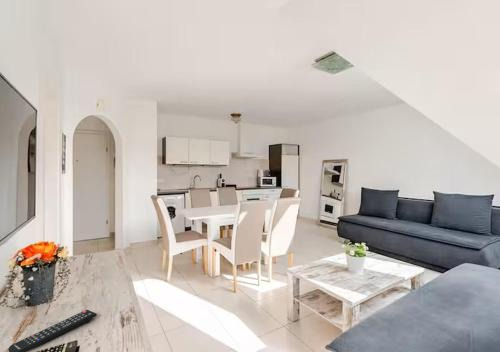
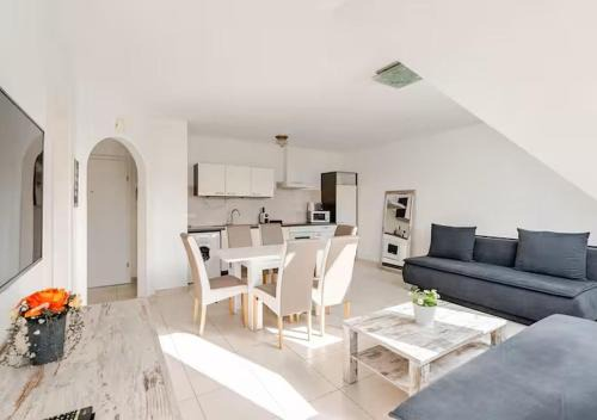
- remote control (57, 330)
